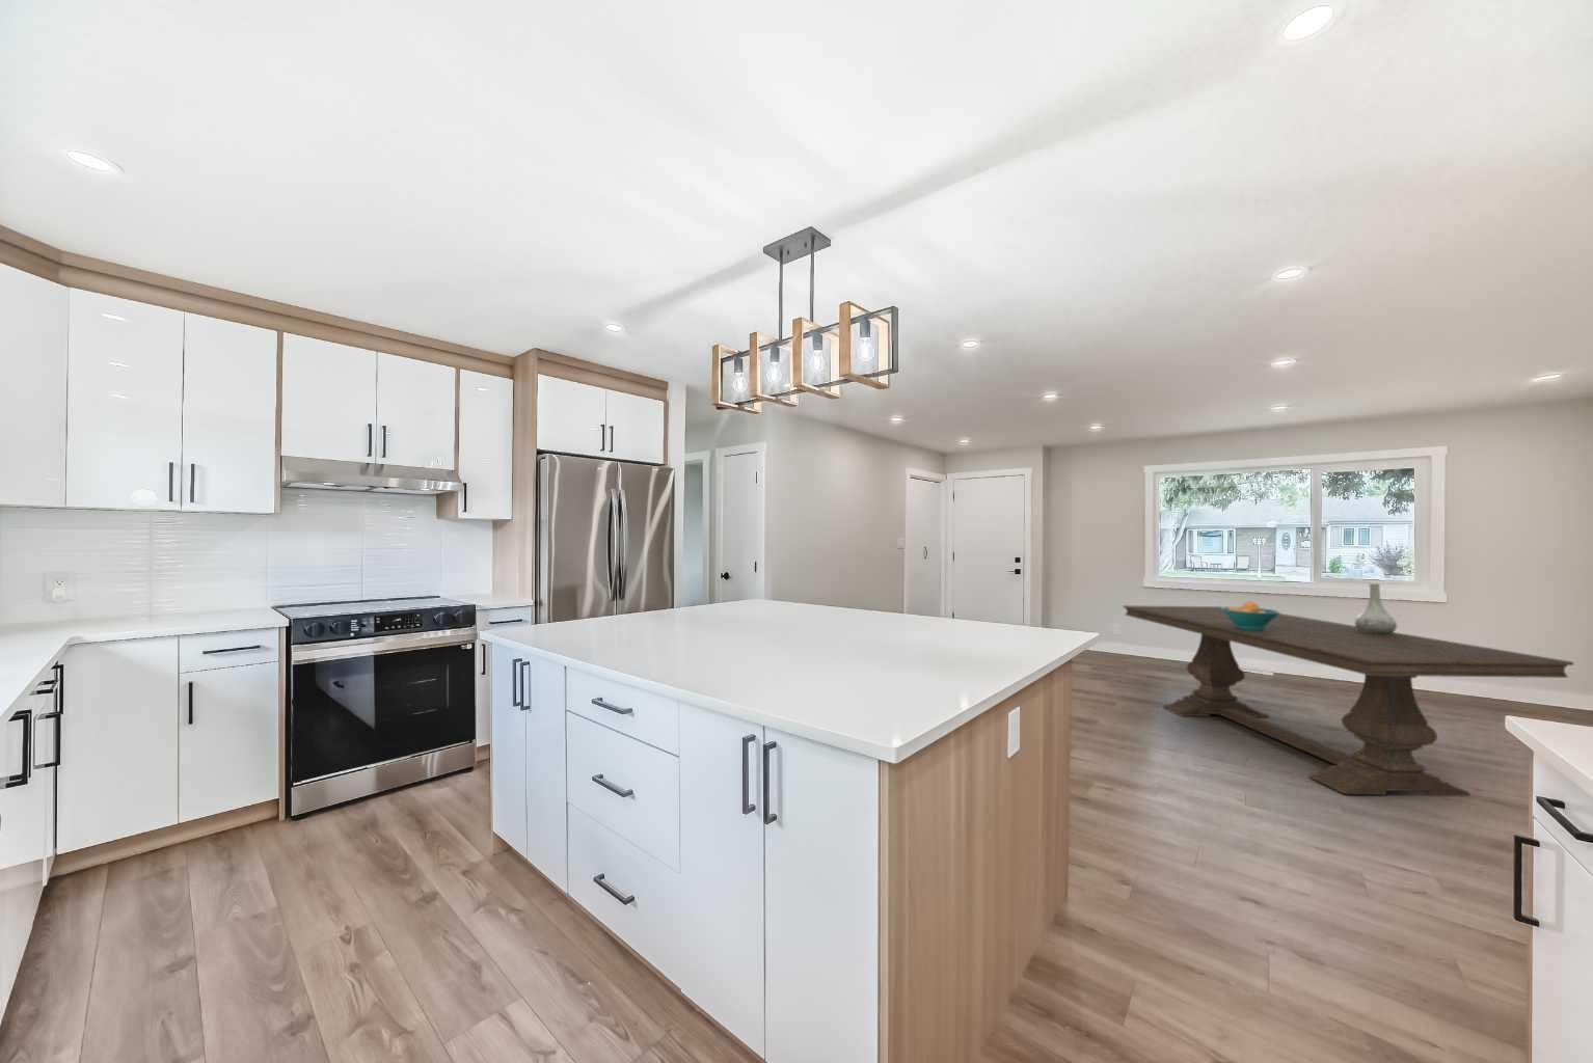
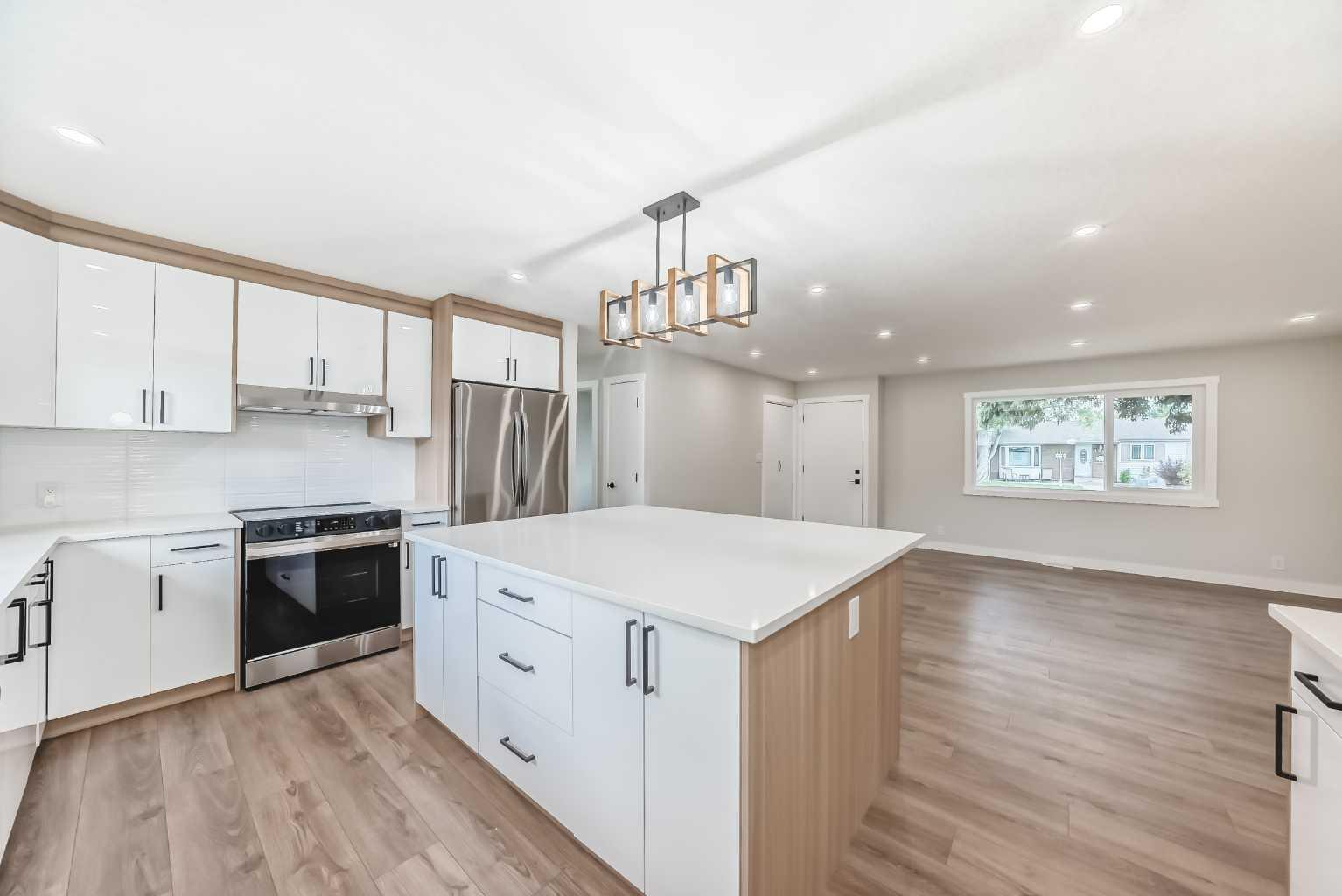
- fruit bowl (1249, 615)
- dining table (1291, 656)
- vase (1375, 607)
